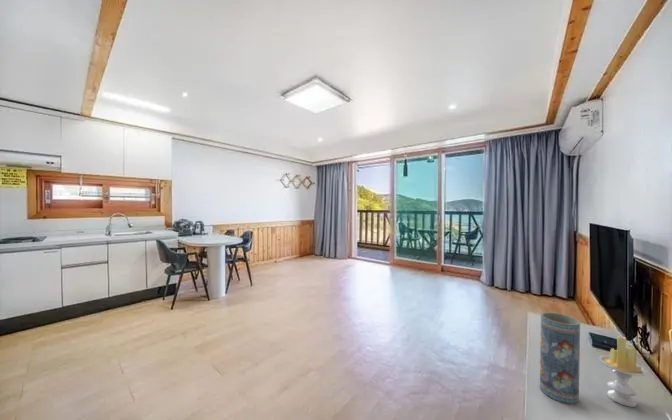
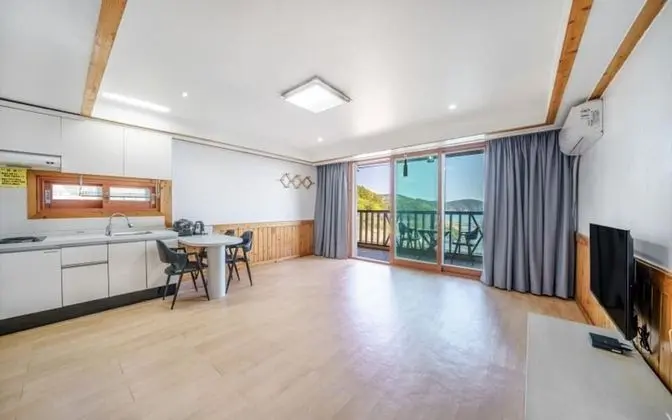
- candle (622, 367)
- vase (559, 355)
